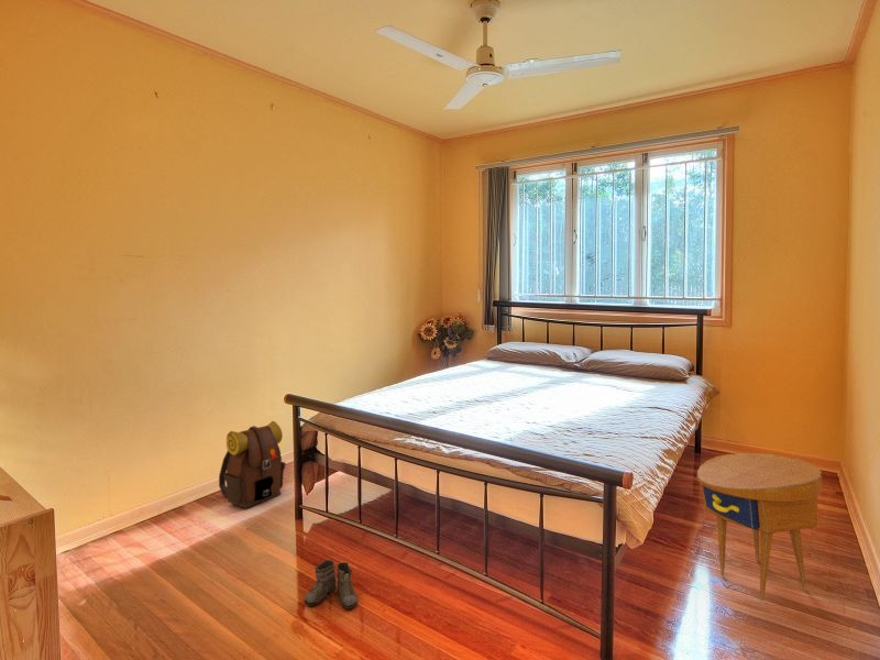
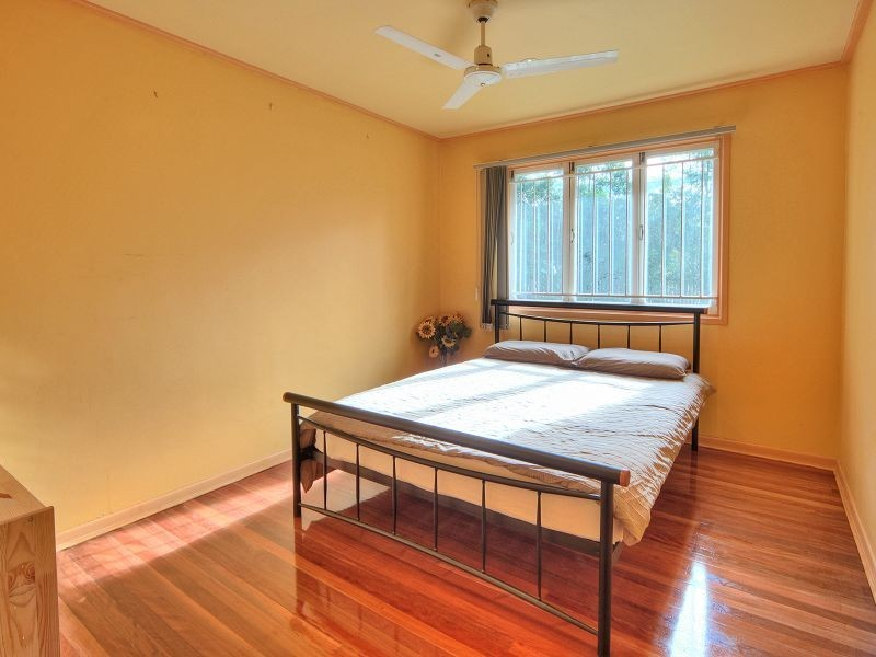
- backpack (249, 460)
- side table (755, 519)
- boots (331, 582)
